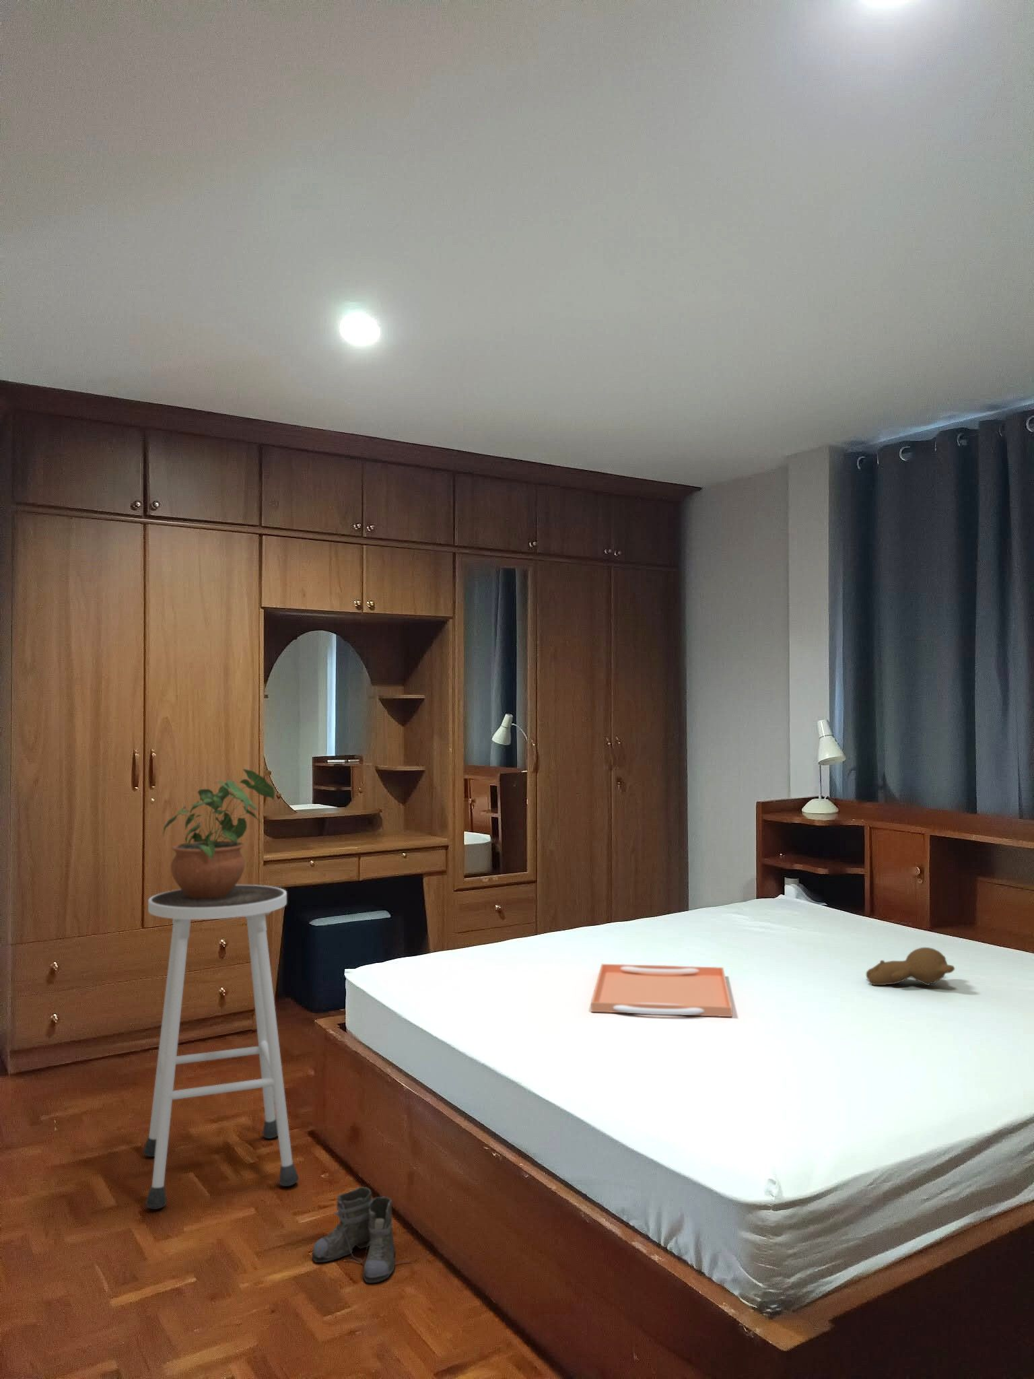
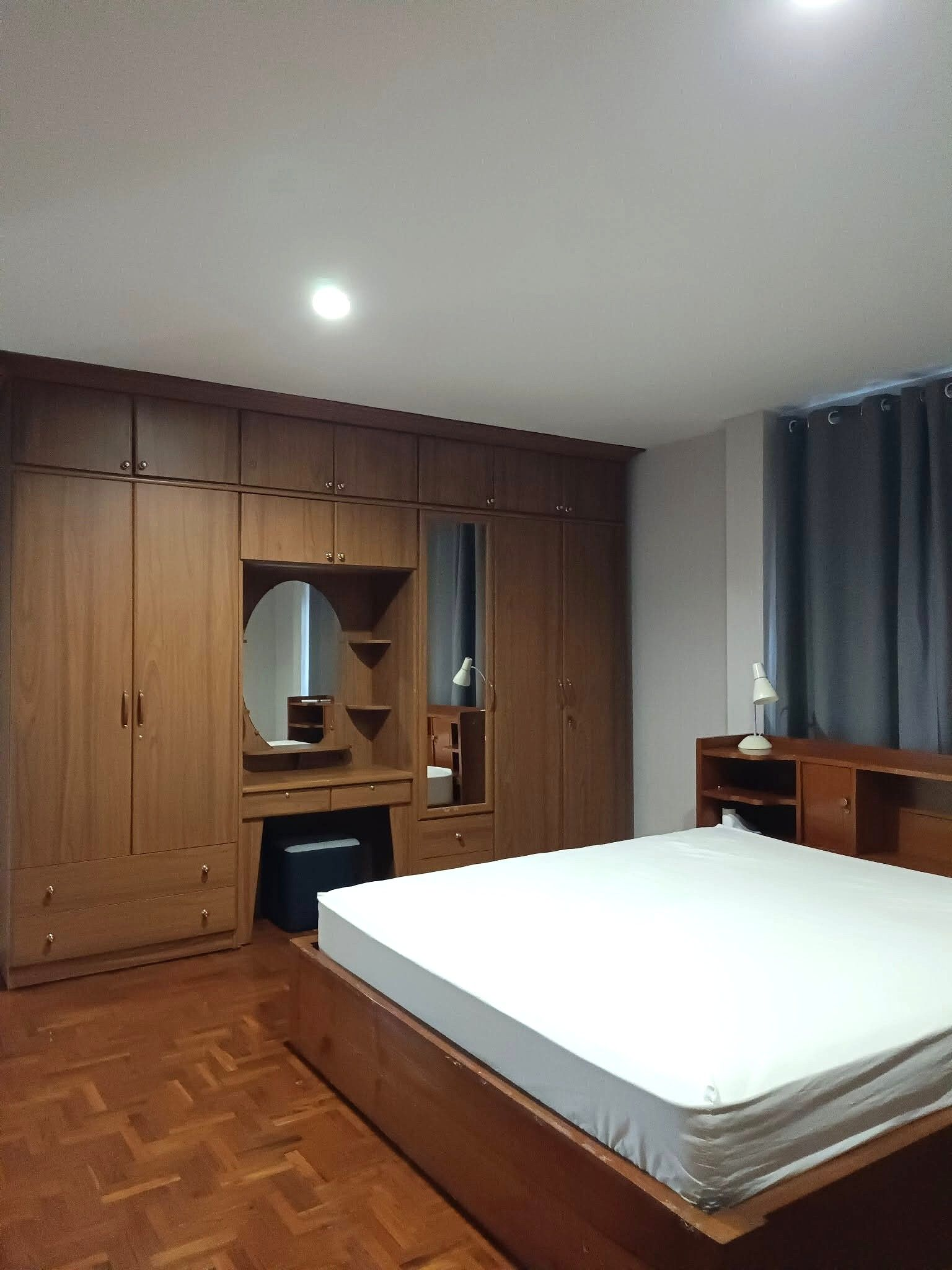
- teddy bear (908, 965)
- serving tray (661, 988)
- boots (358, 1229)
- potted plant (224, 831)
- stool (220, 1050)
